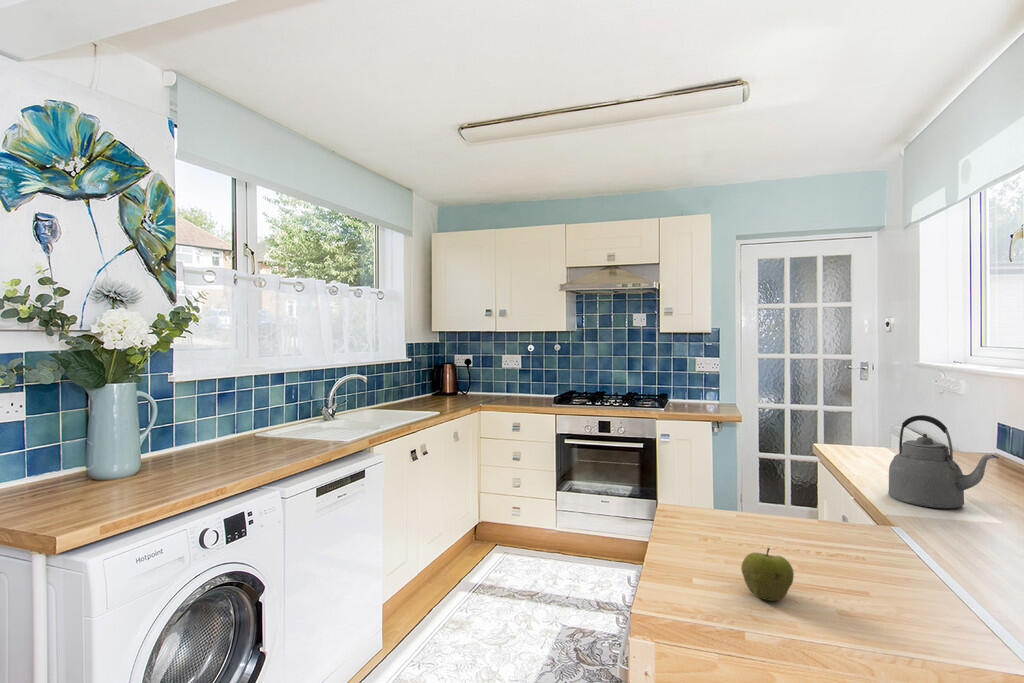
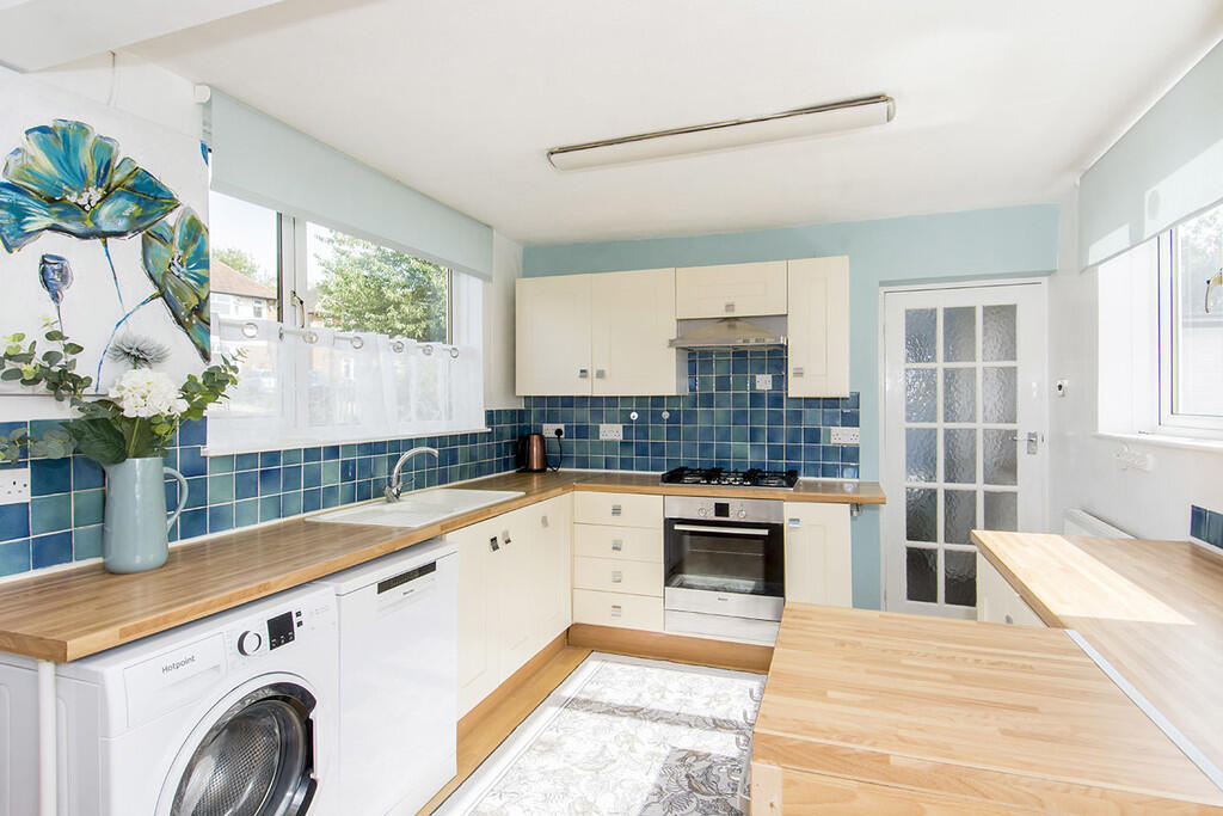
- kettle (941, 460)
- apple (766, 571)
